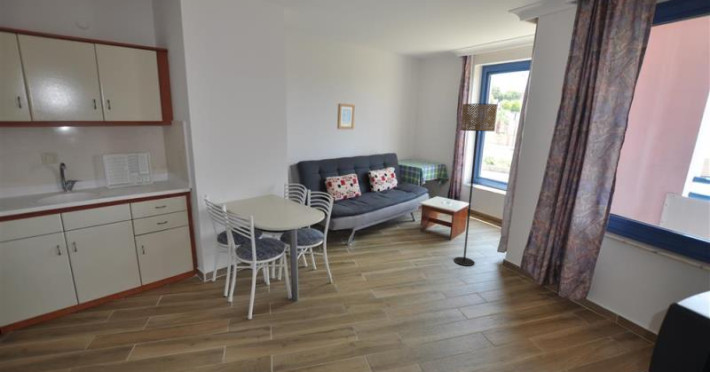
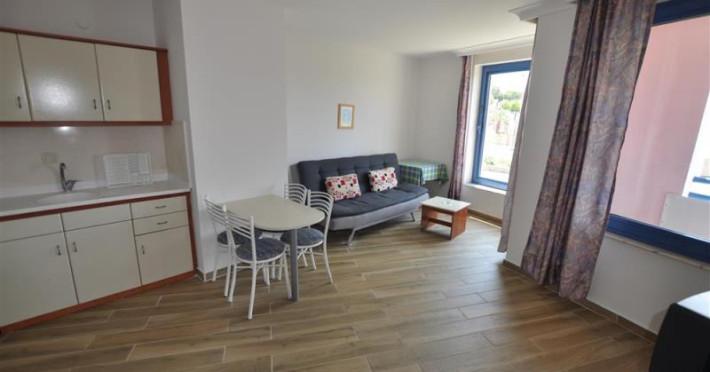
- floor lamp (471, 187)
